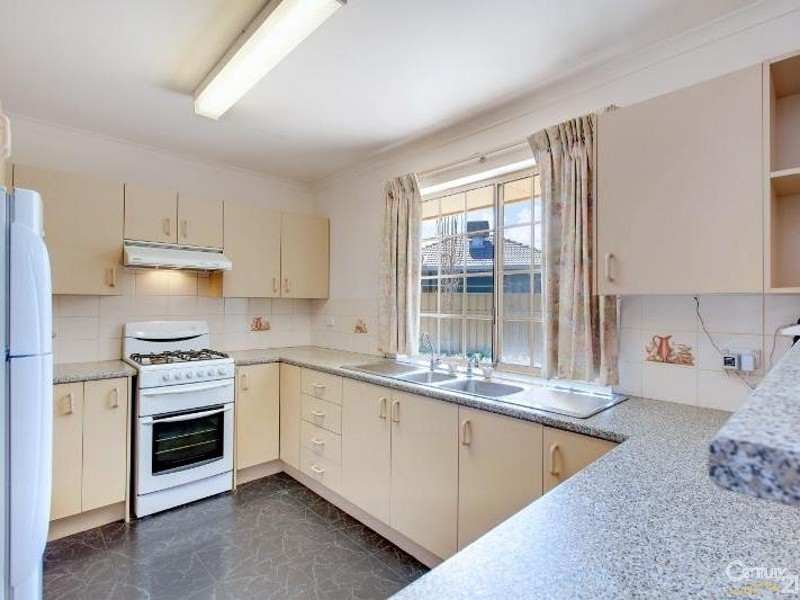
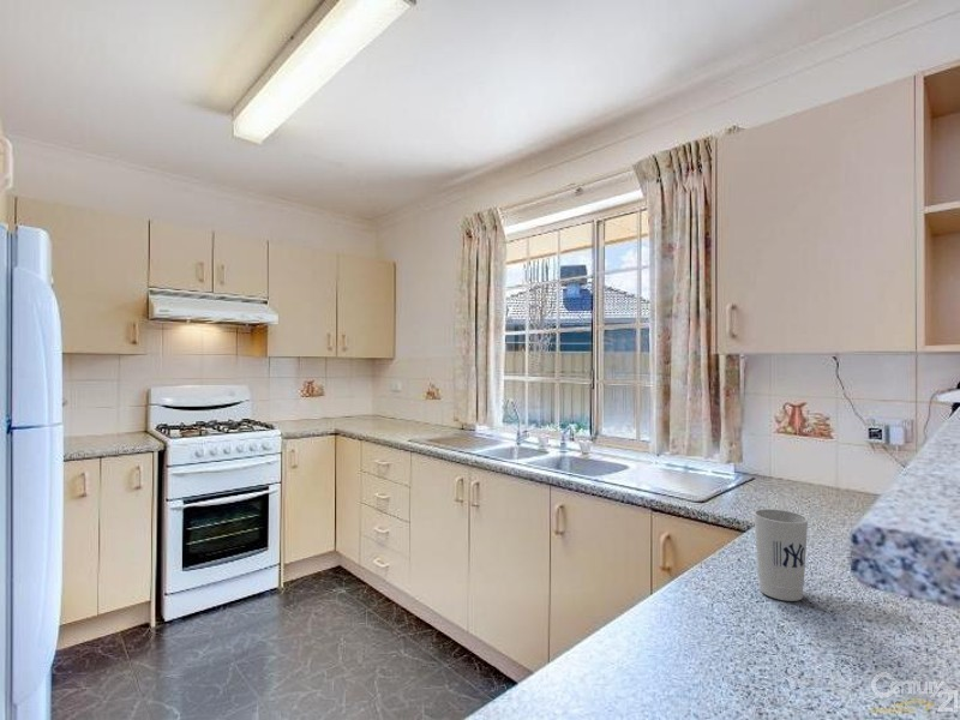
+ cup (780, 553)
